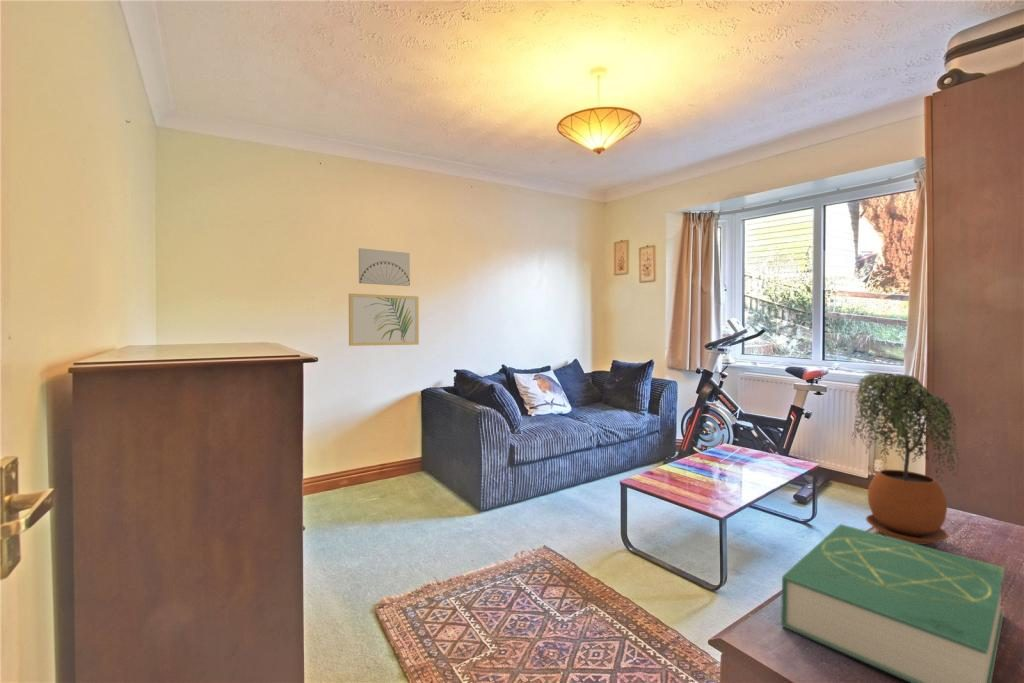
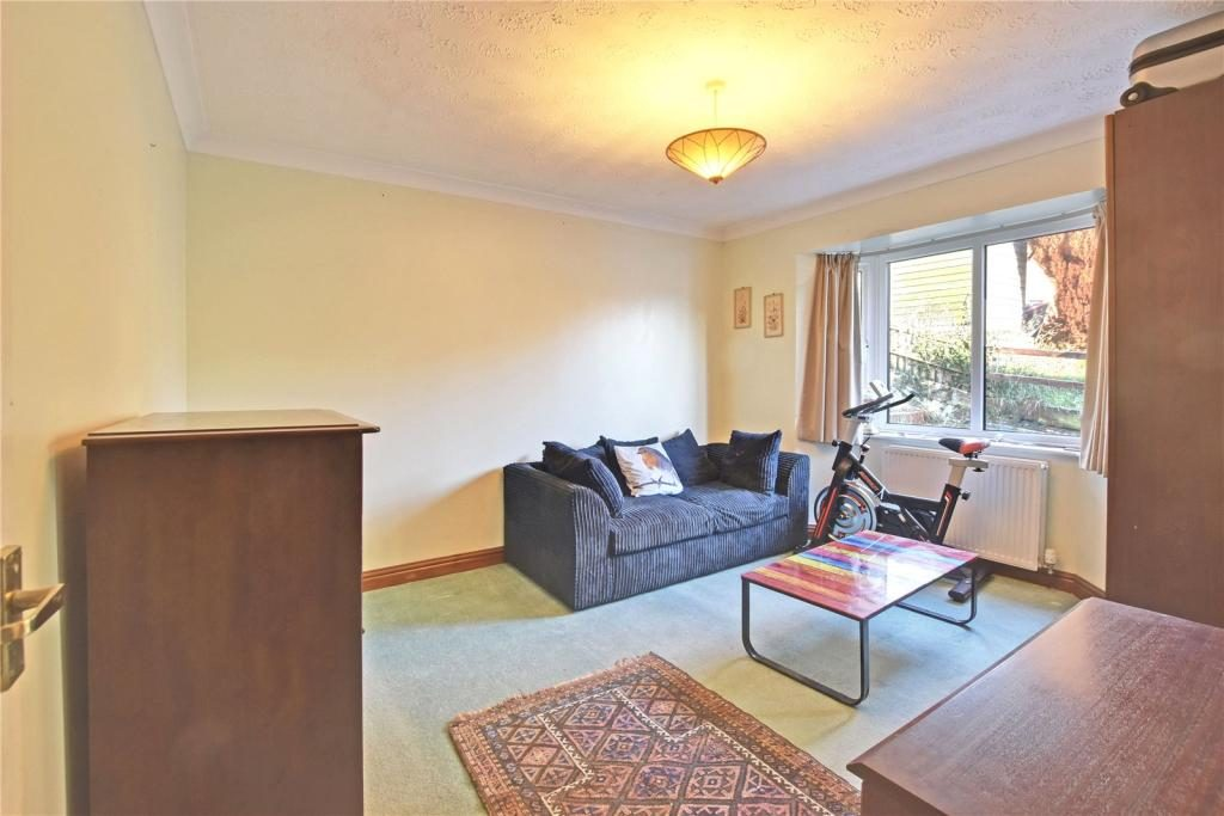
- wall art (384, 267)
- potted plant (902, 456)
- wall art (385, 320)
- book (895, 596)
